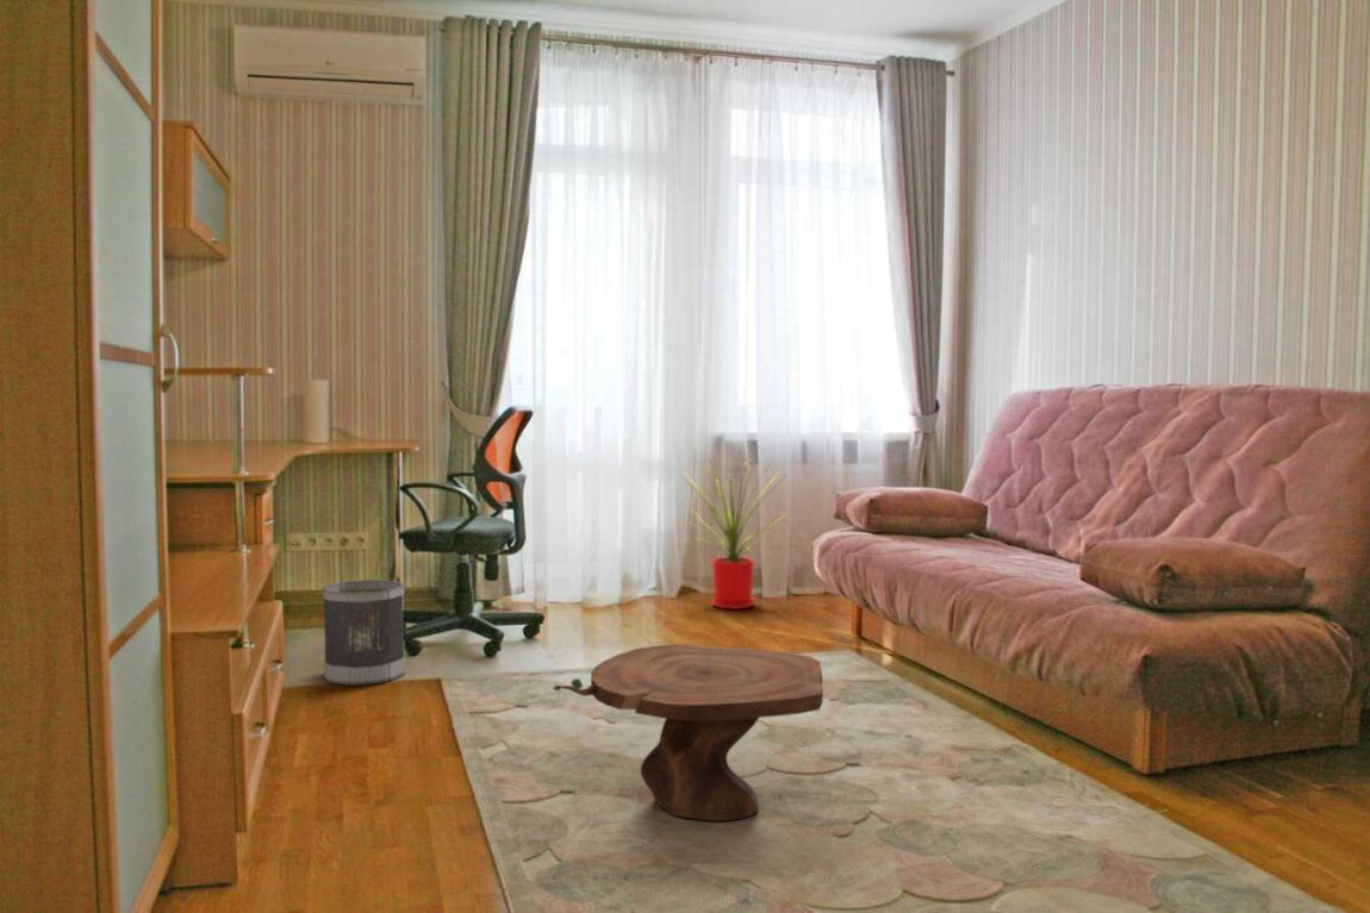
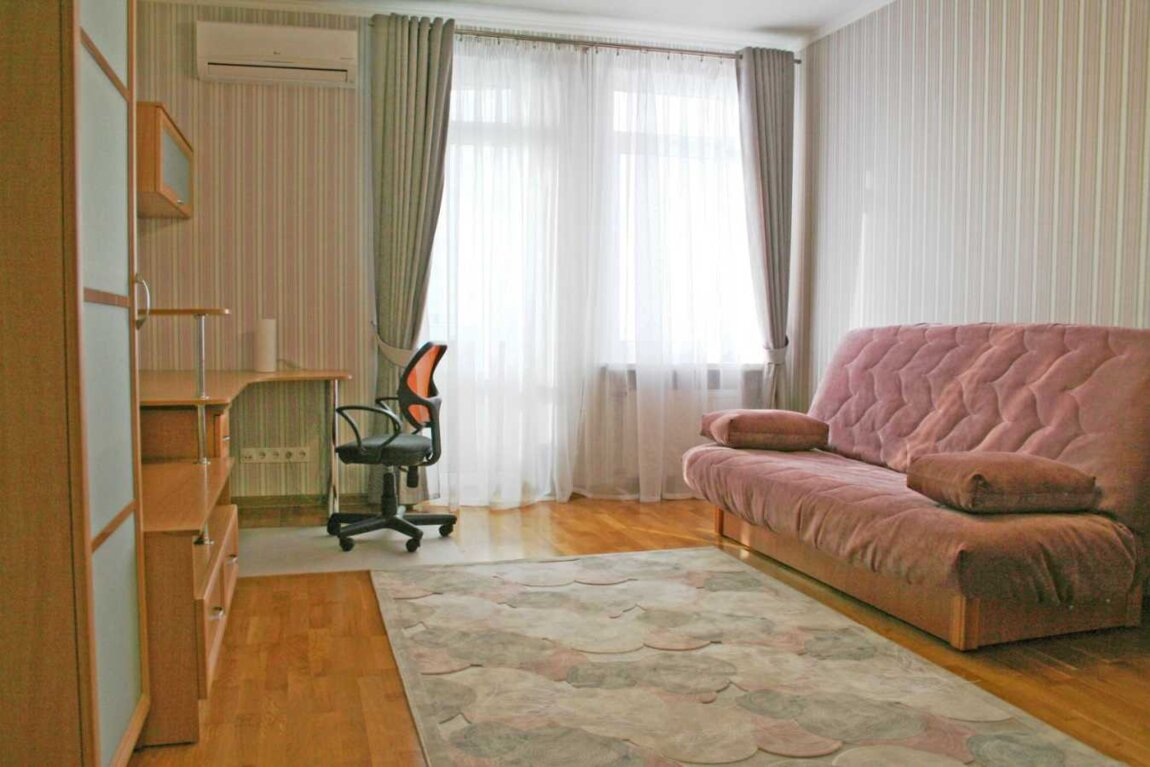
- house plant (733, 531)
- side table (695, 736)
- wastebasket (363, 630)
